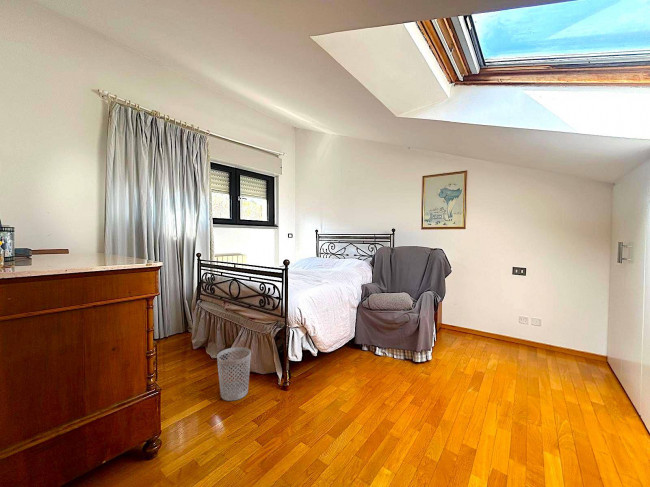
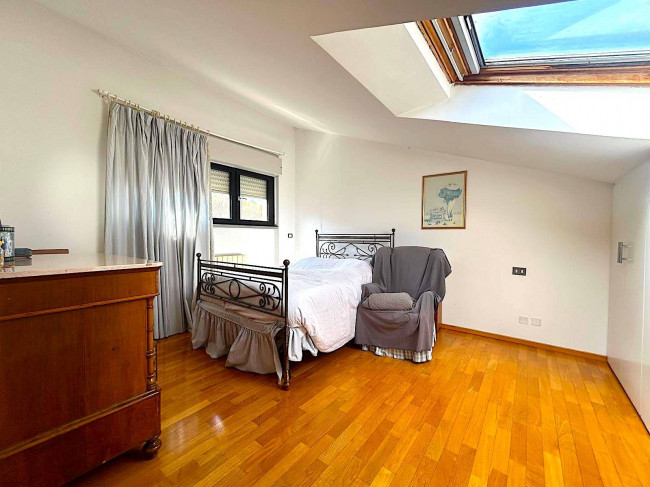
- wastebasket (234, 373)
